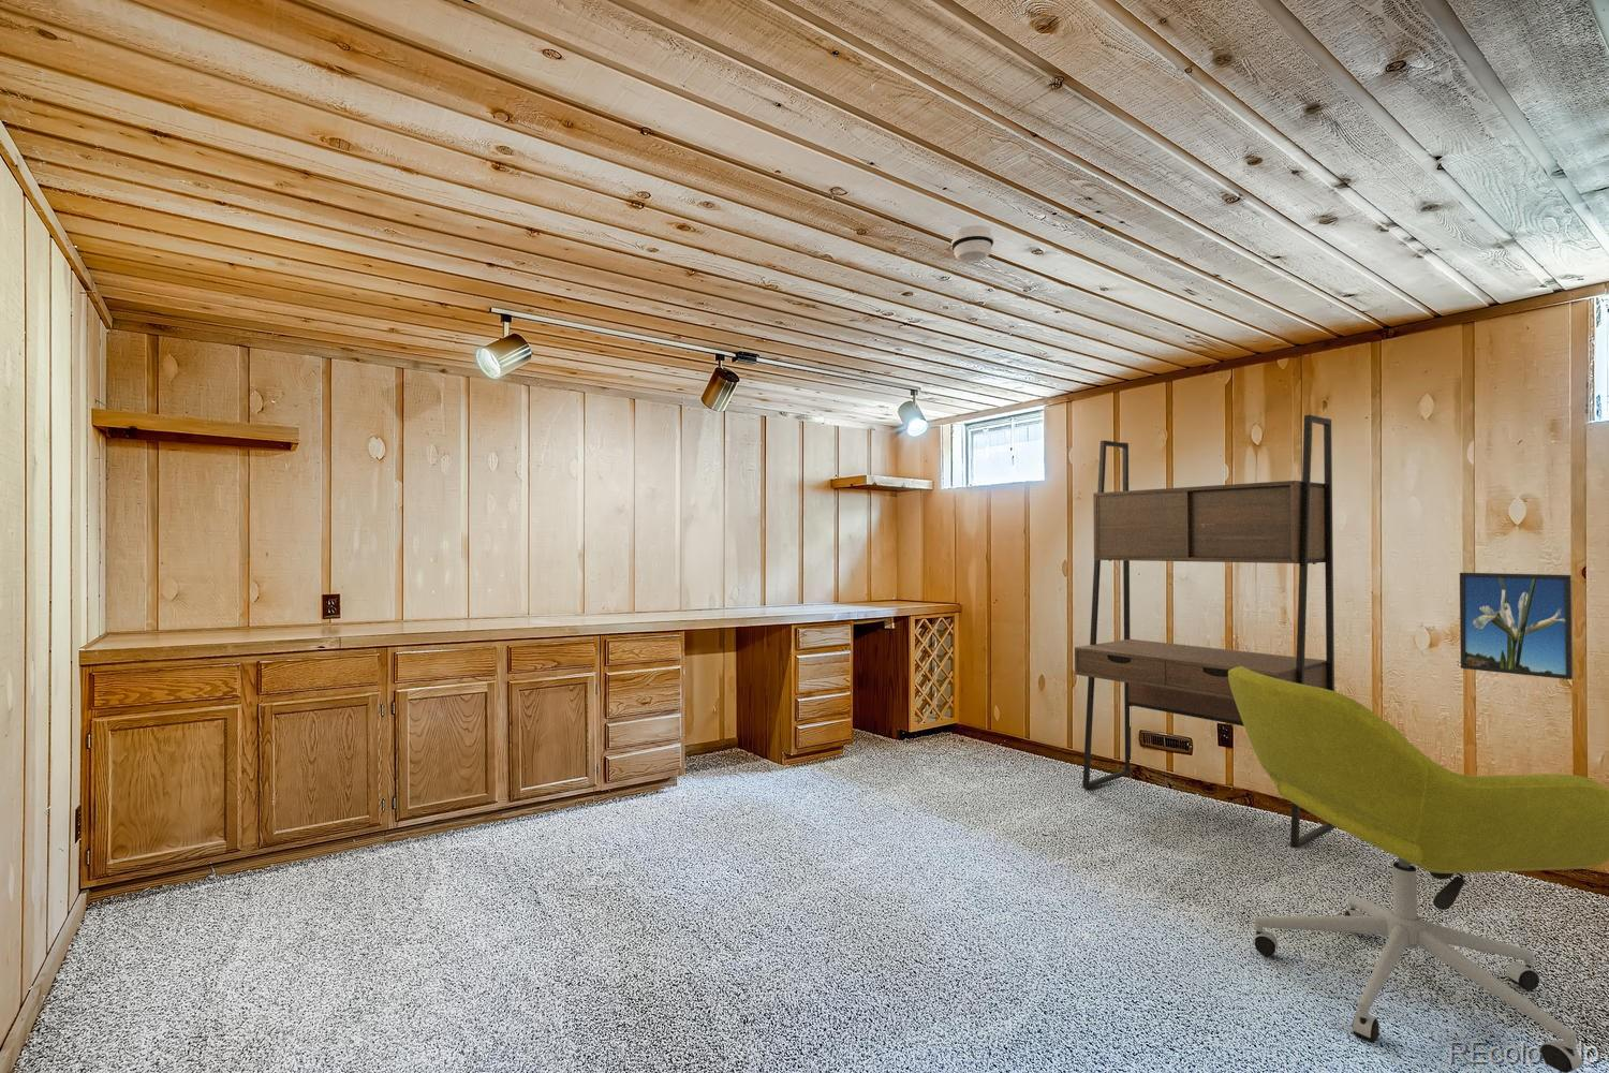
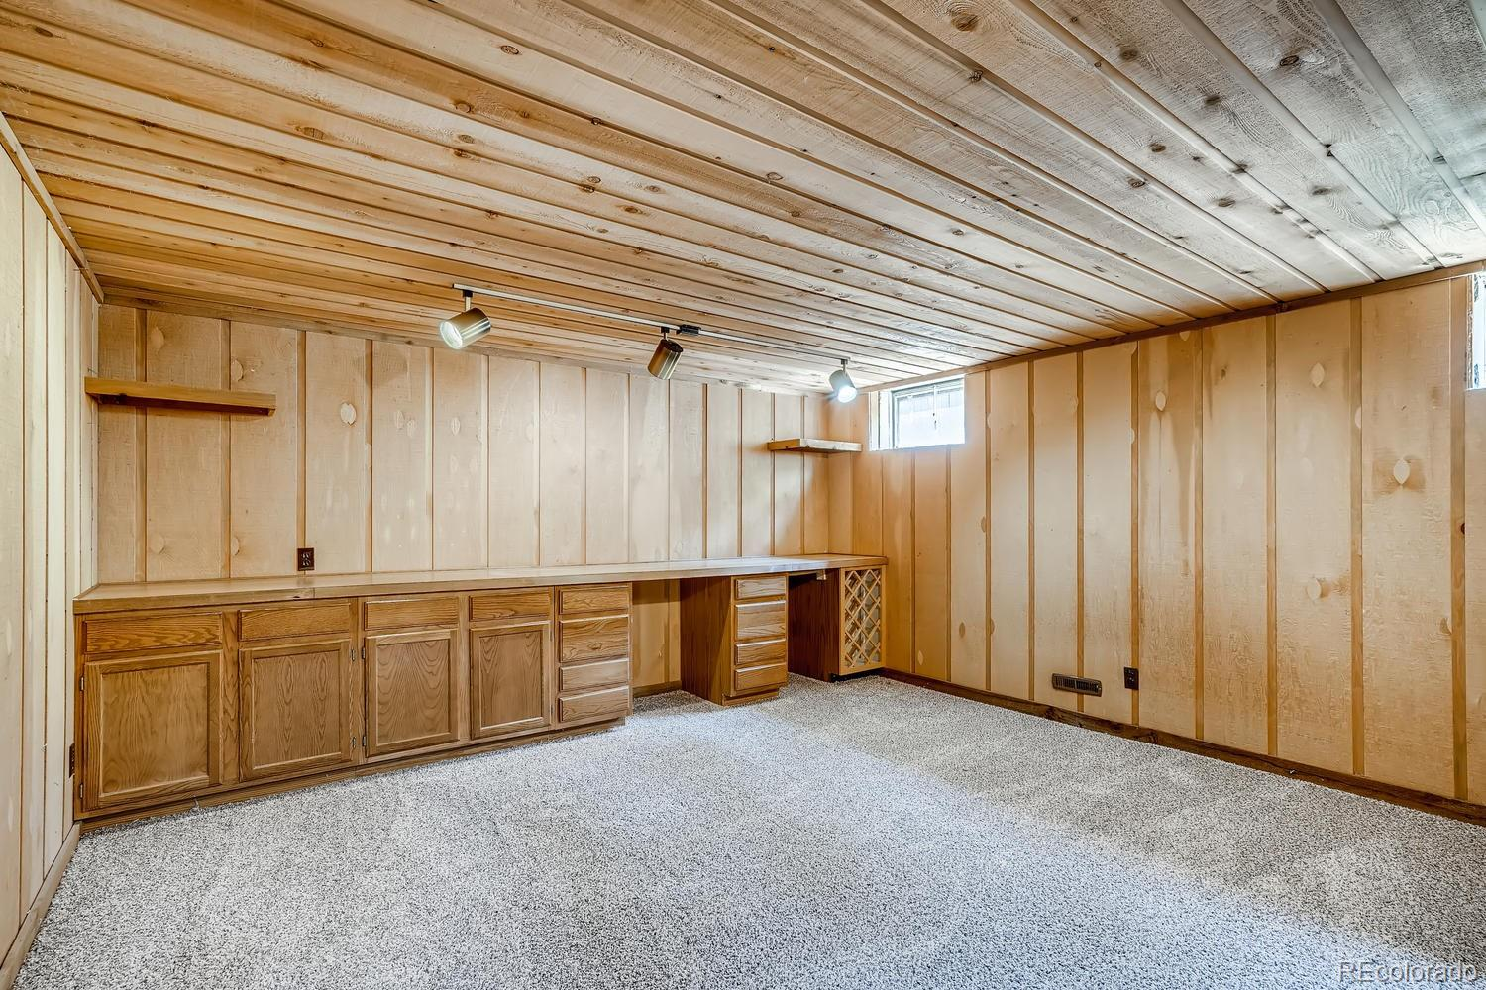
- office chair (1403, 831)
- desk (1186, 644)
- smoke detector (972, 243)
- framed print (1513, 624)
